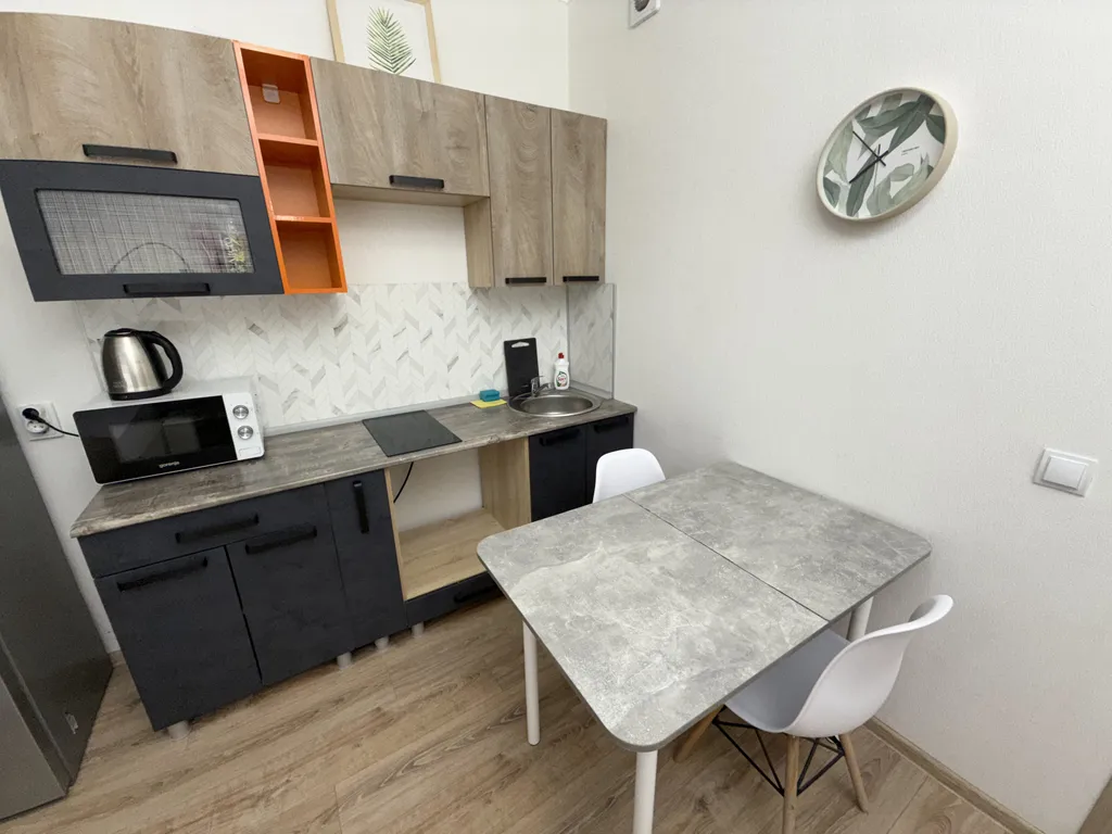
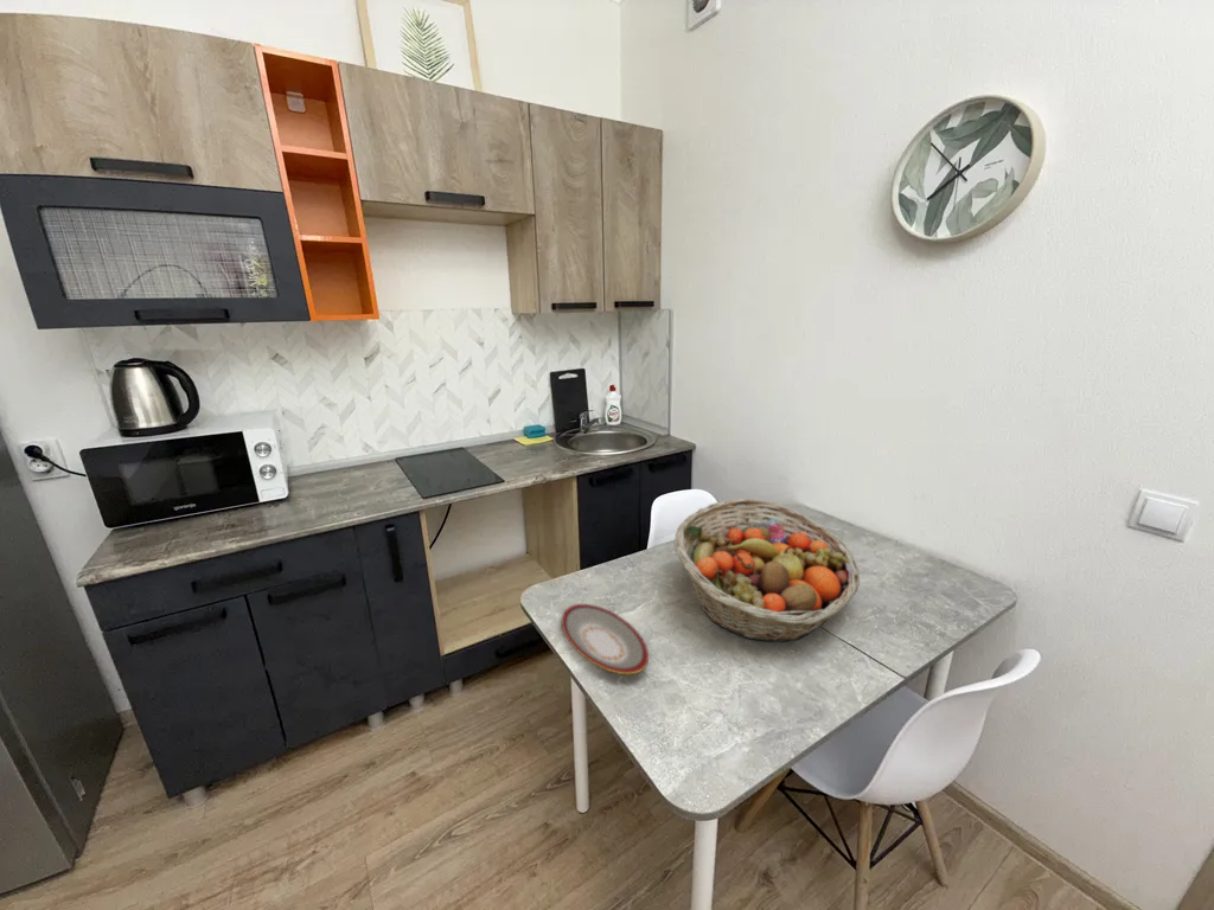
+ plate (602, 639)
+ fruit basket (765, 564)
